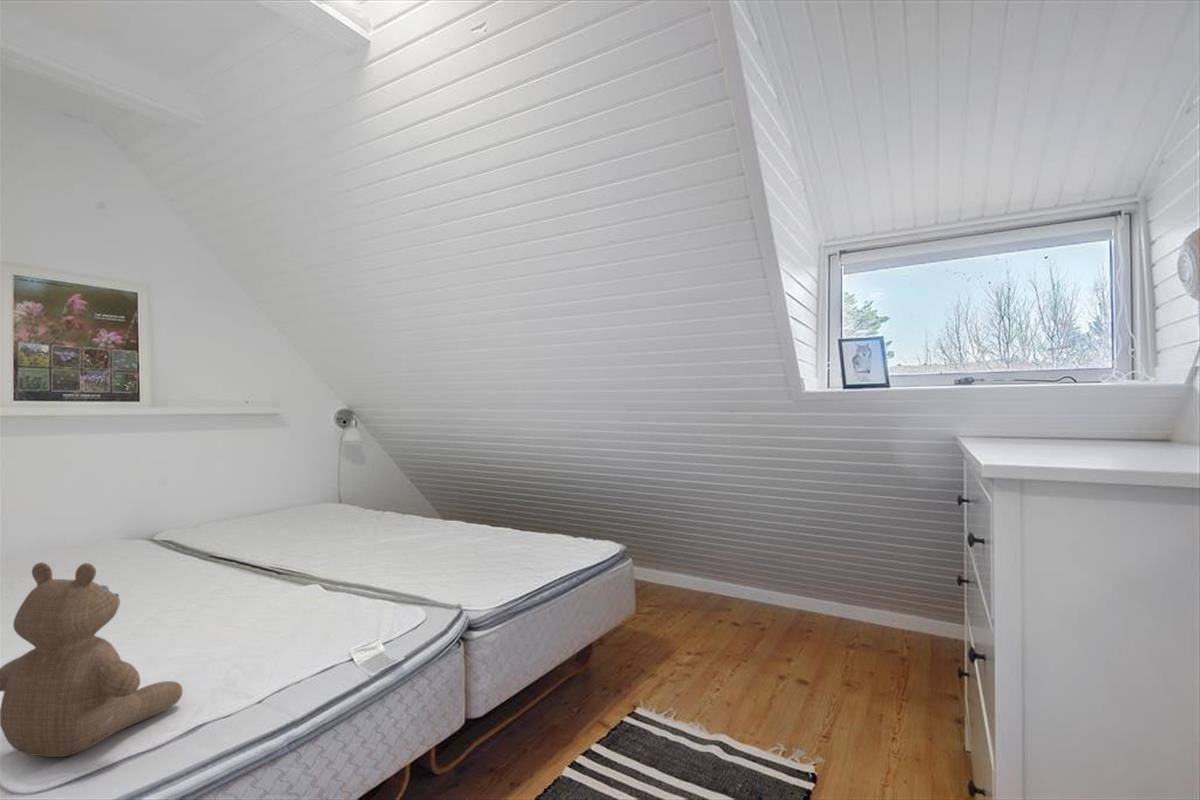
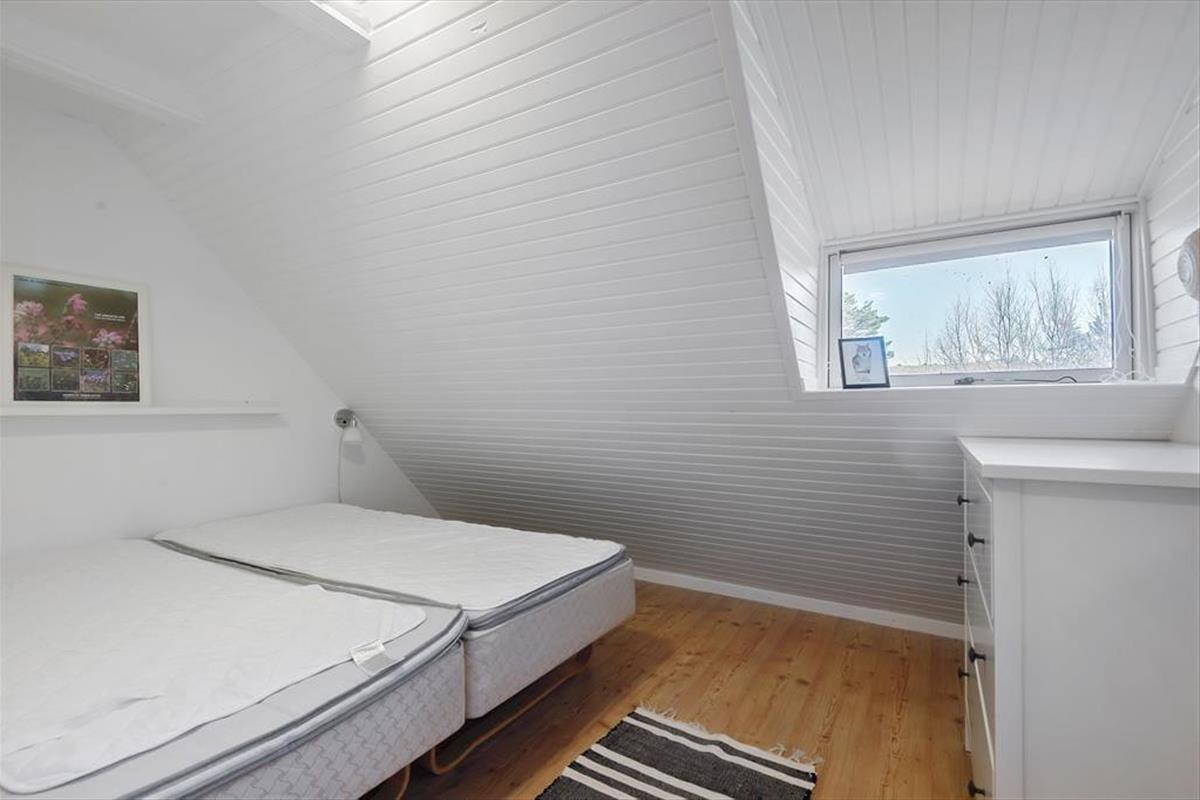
- teddy bear (94, 643)
